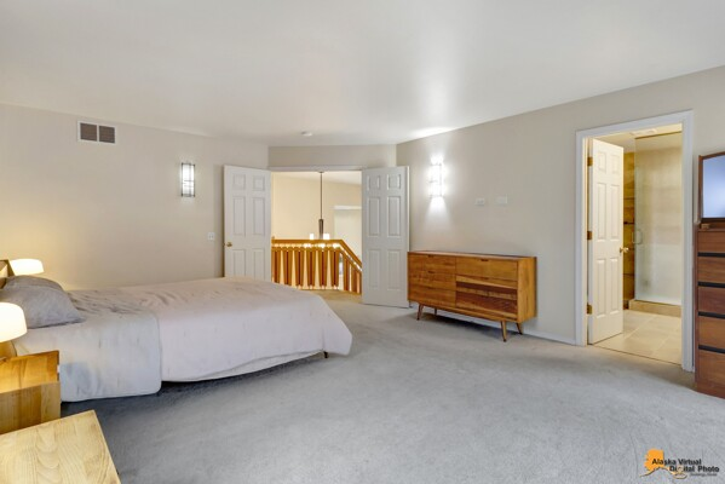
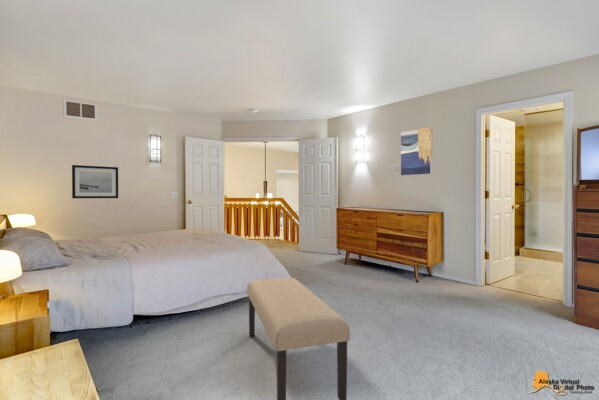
+ bench (288, 328)
+ wall art (415, 152)
+ wall art (96, 182)
